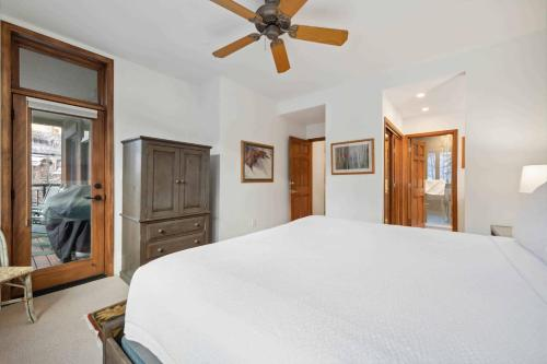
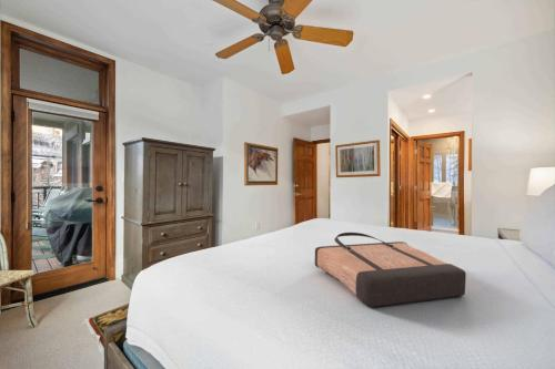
+ shopping bag (375, 259)
